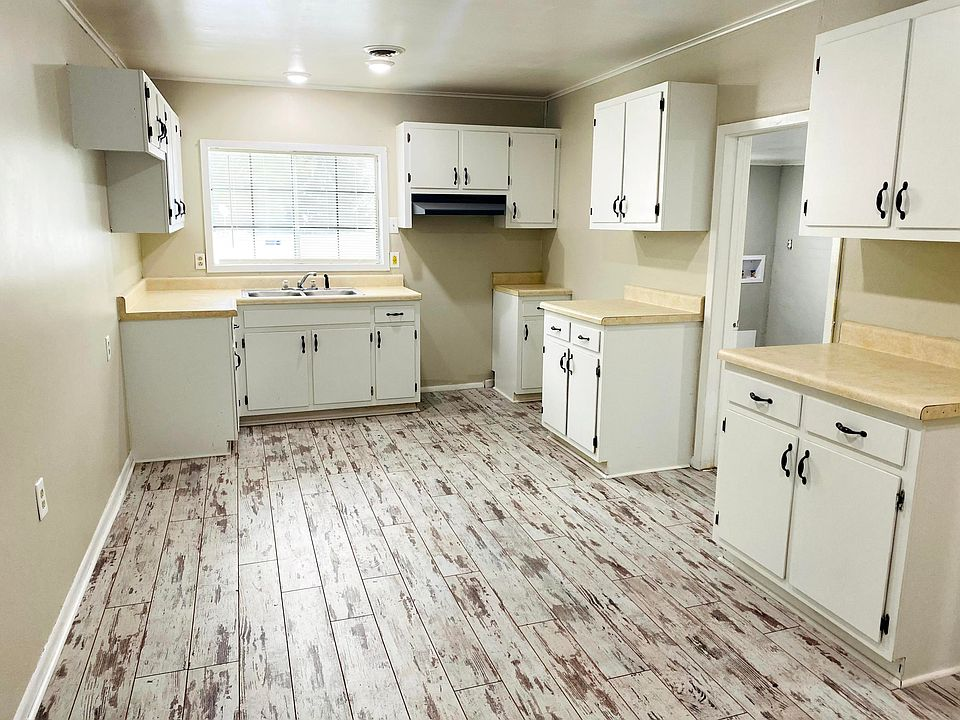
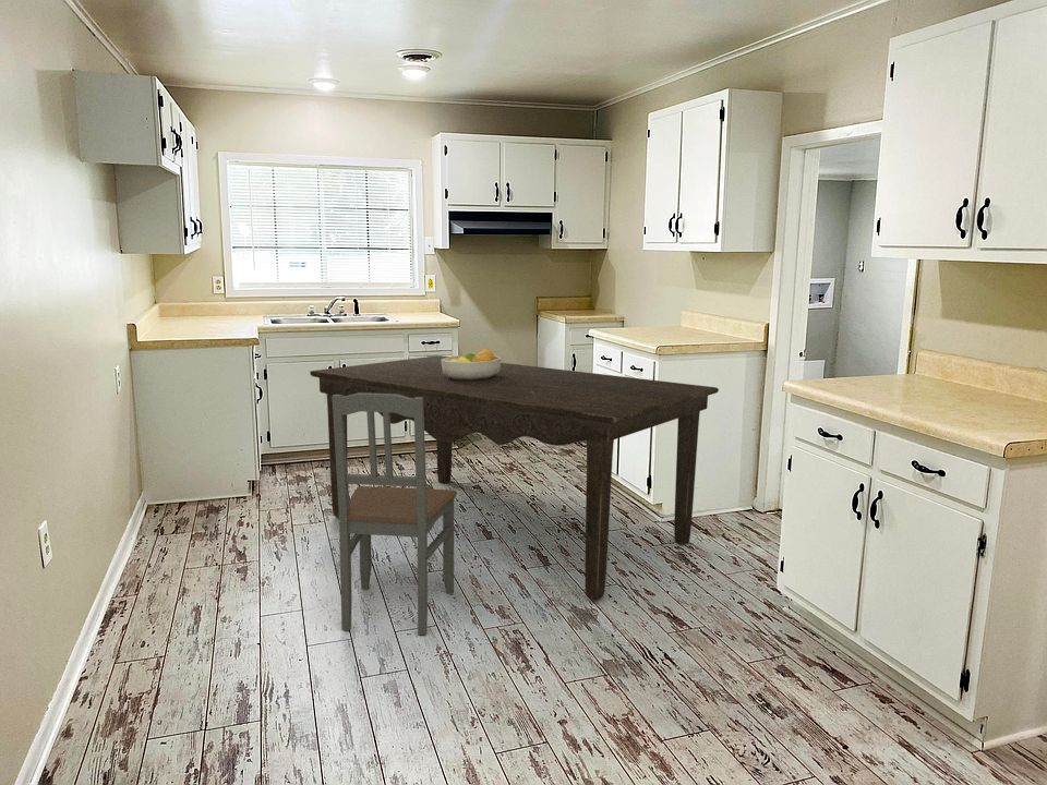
+ dining chair (394, 500)
+ dining table (504, 444)
+ fruit bowl (471, 363)
